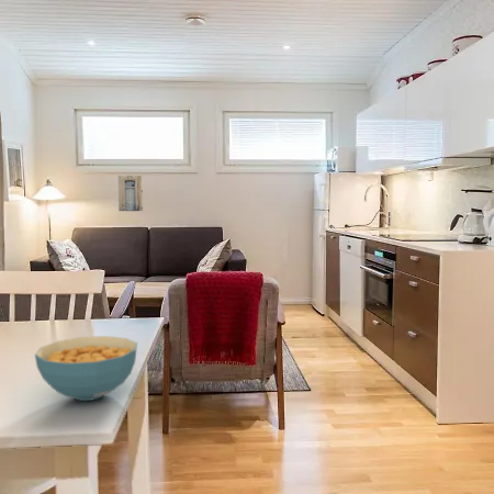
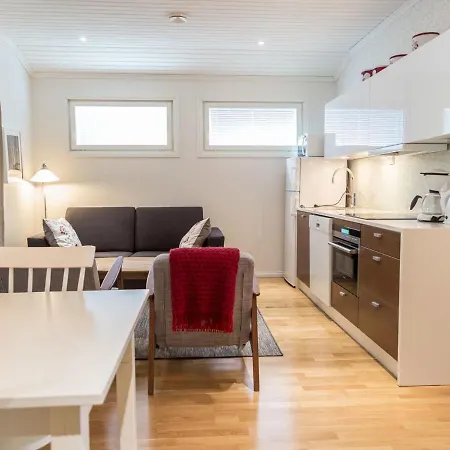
- cereal bowl (88, 371)
- wall art (130, 193)
